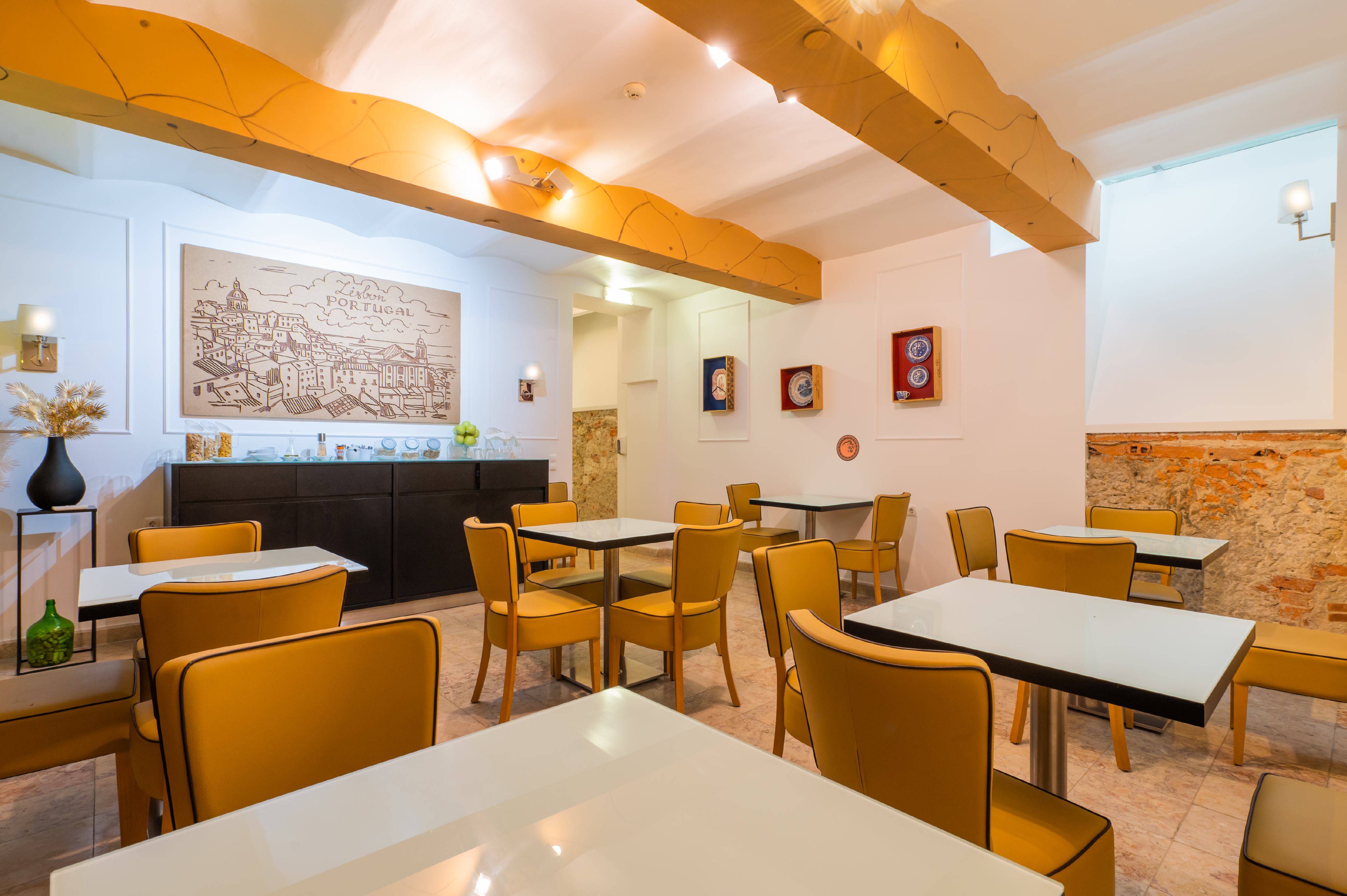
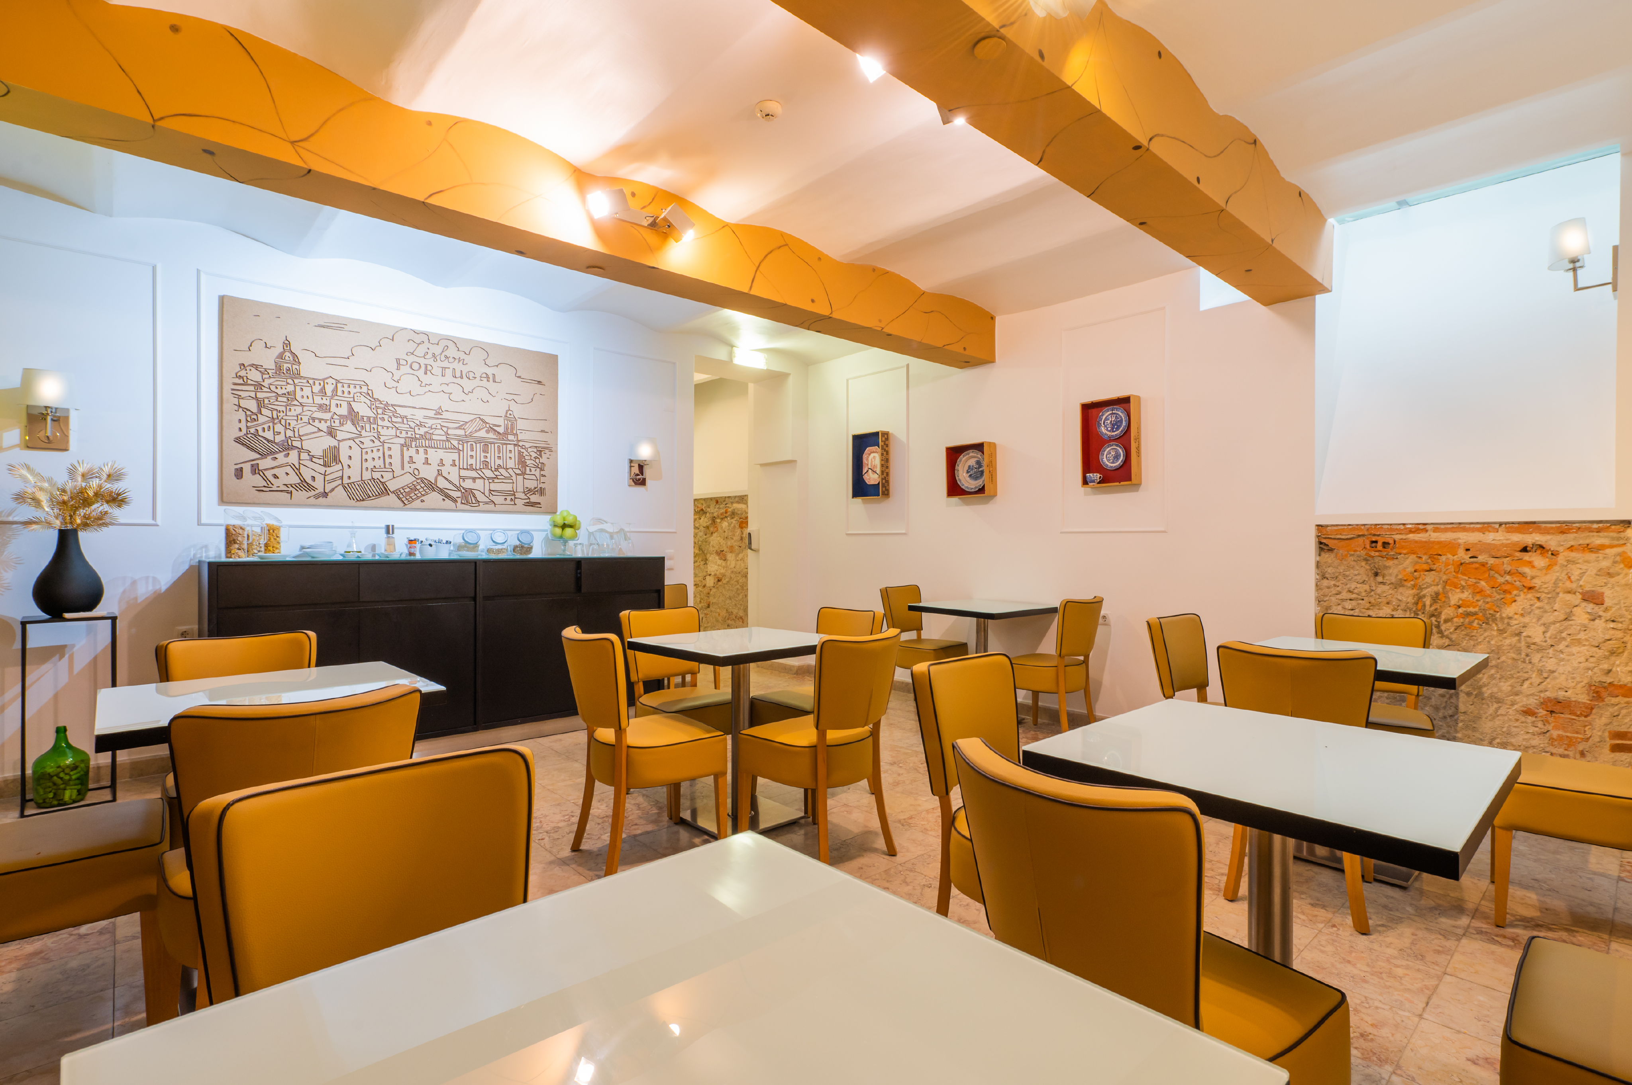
- decorative plate (848, 448)
